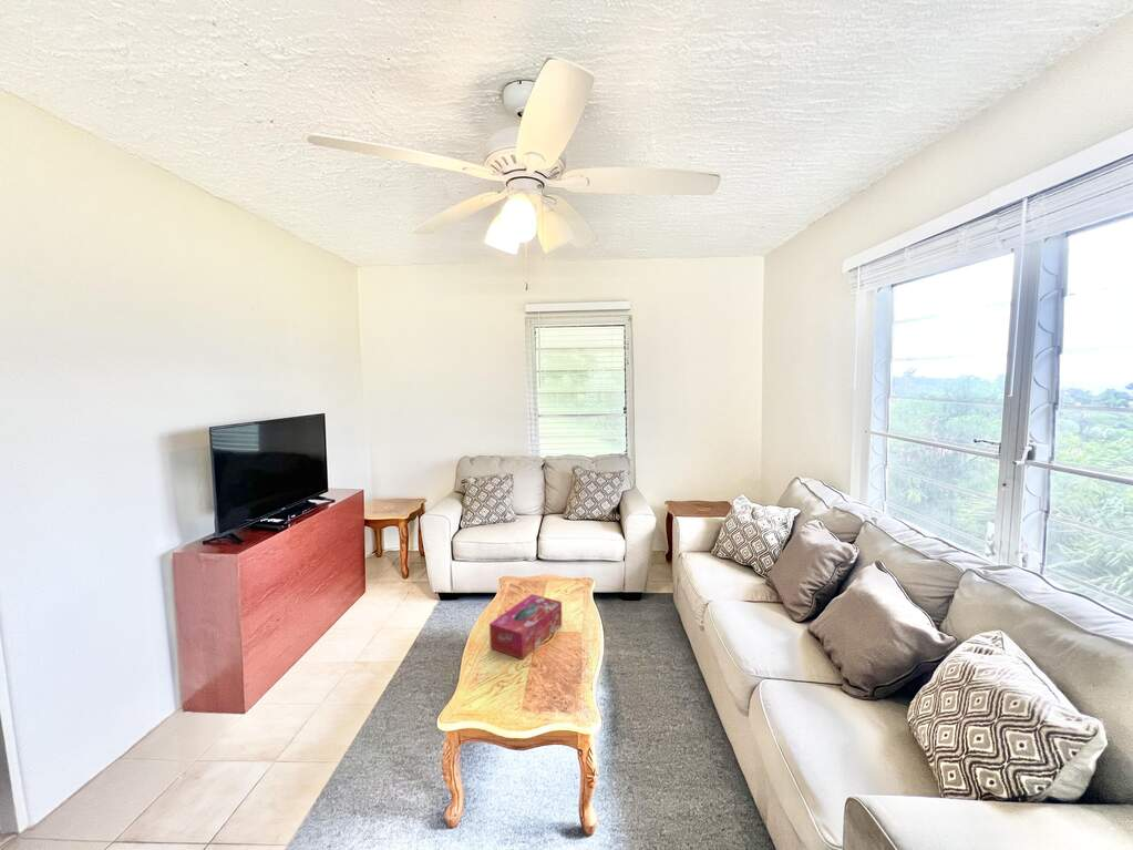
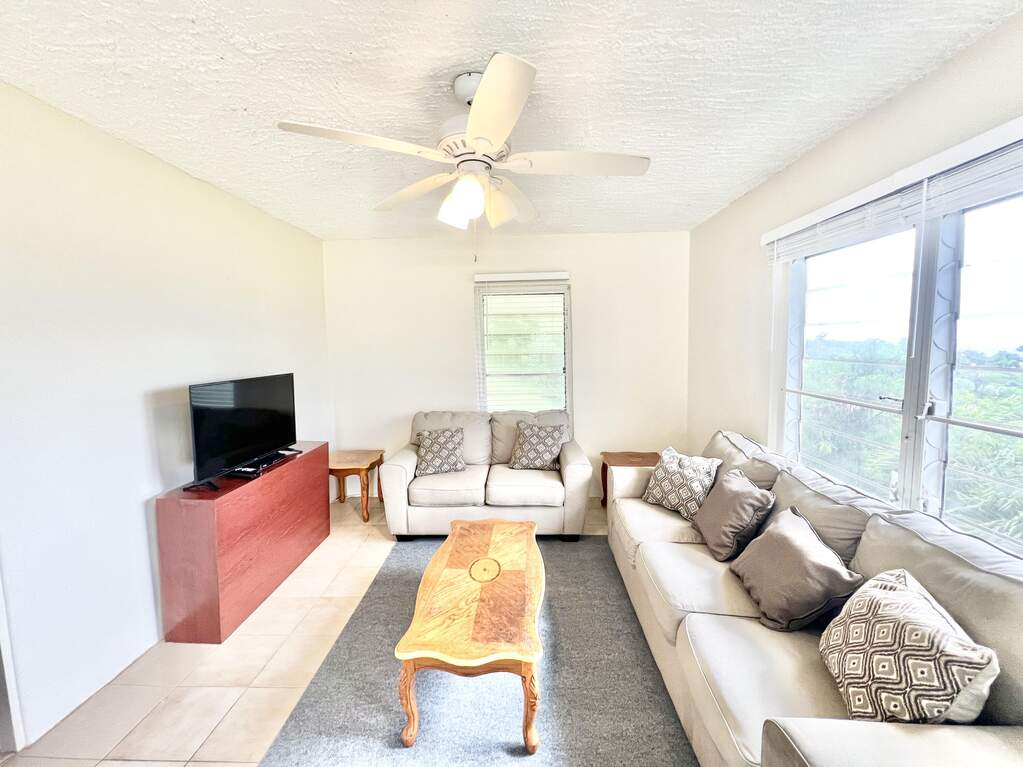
- tissue box (527, 624)
